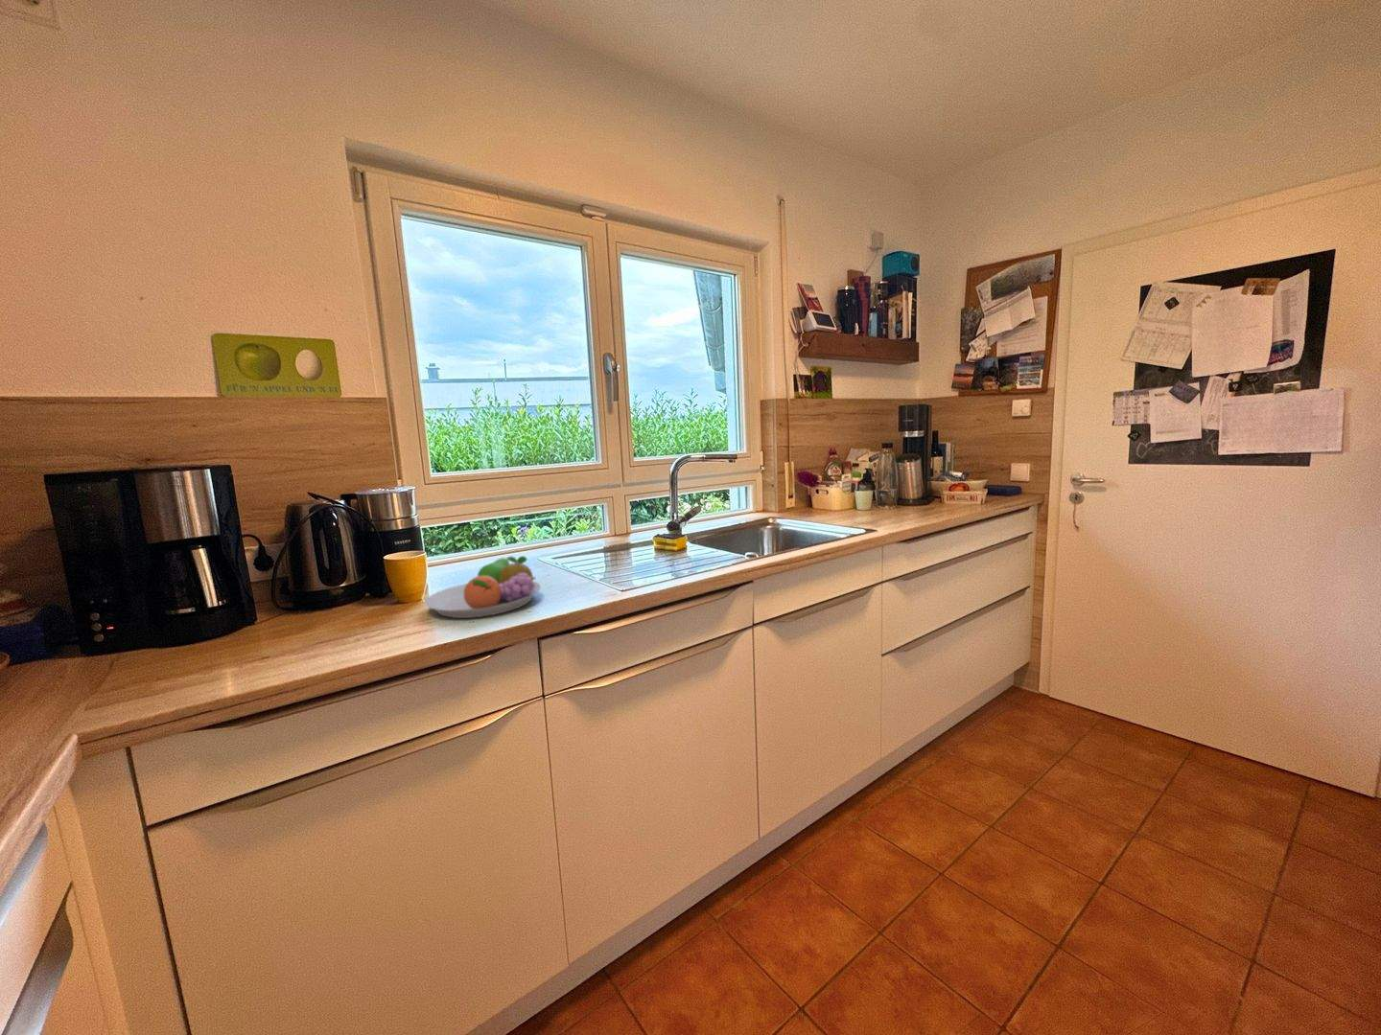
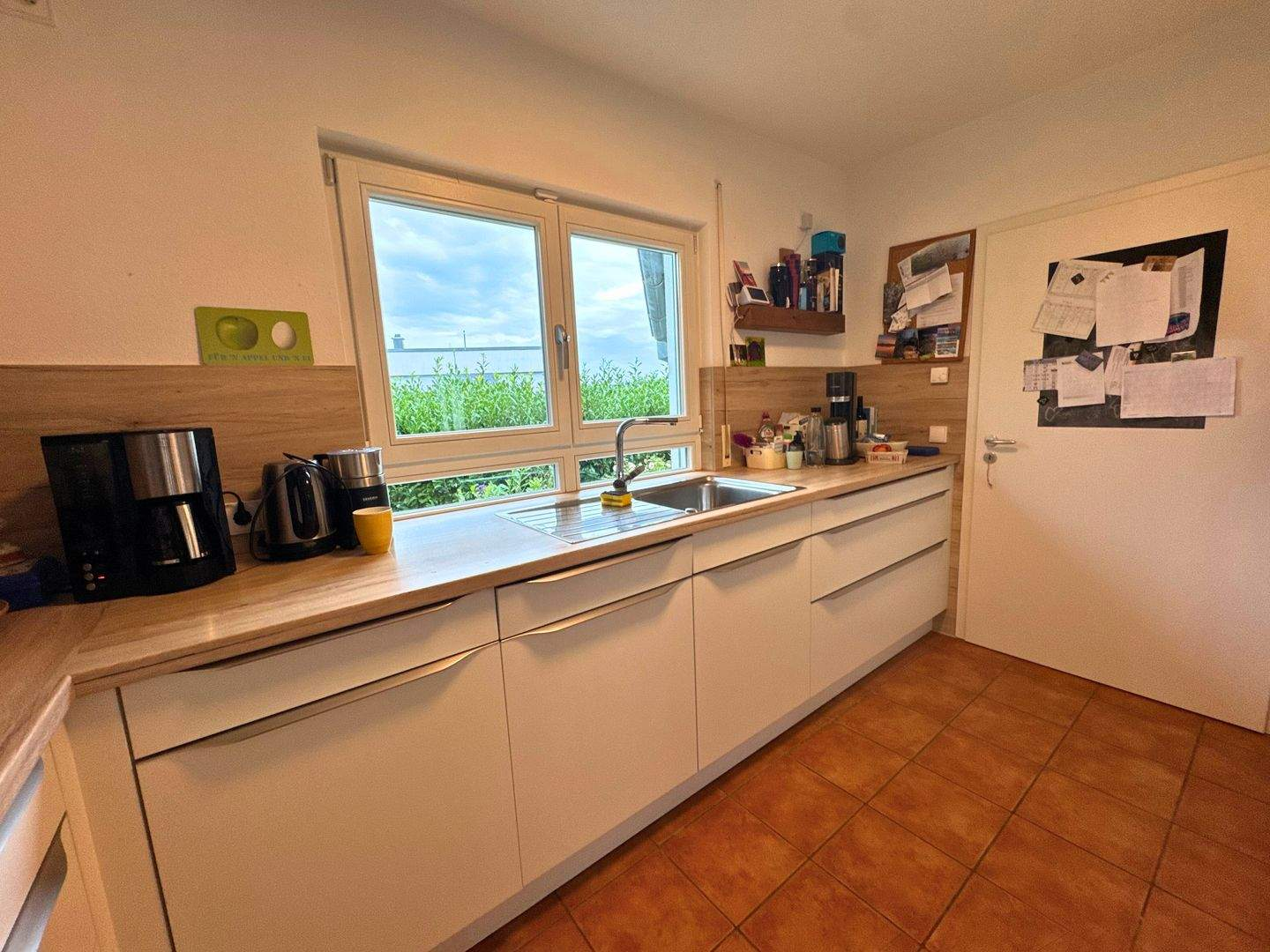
- fruit bowl (487, 581)
